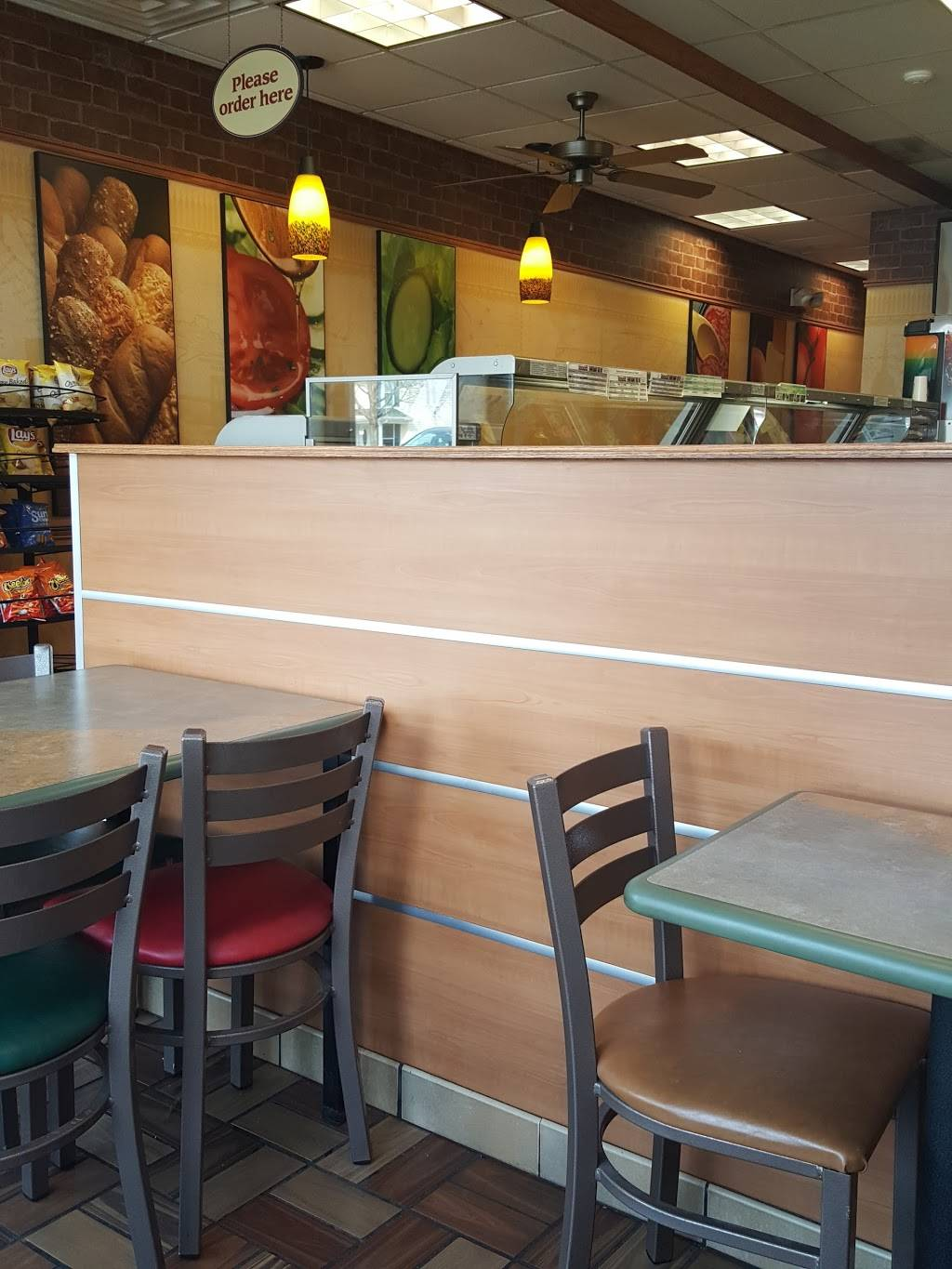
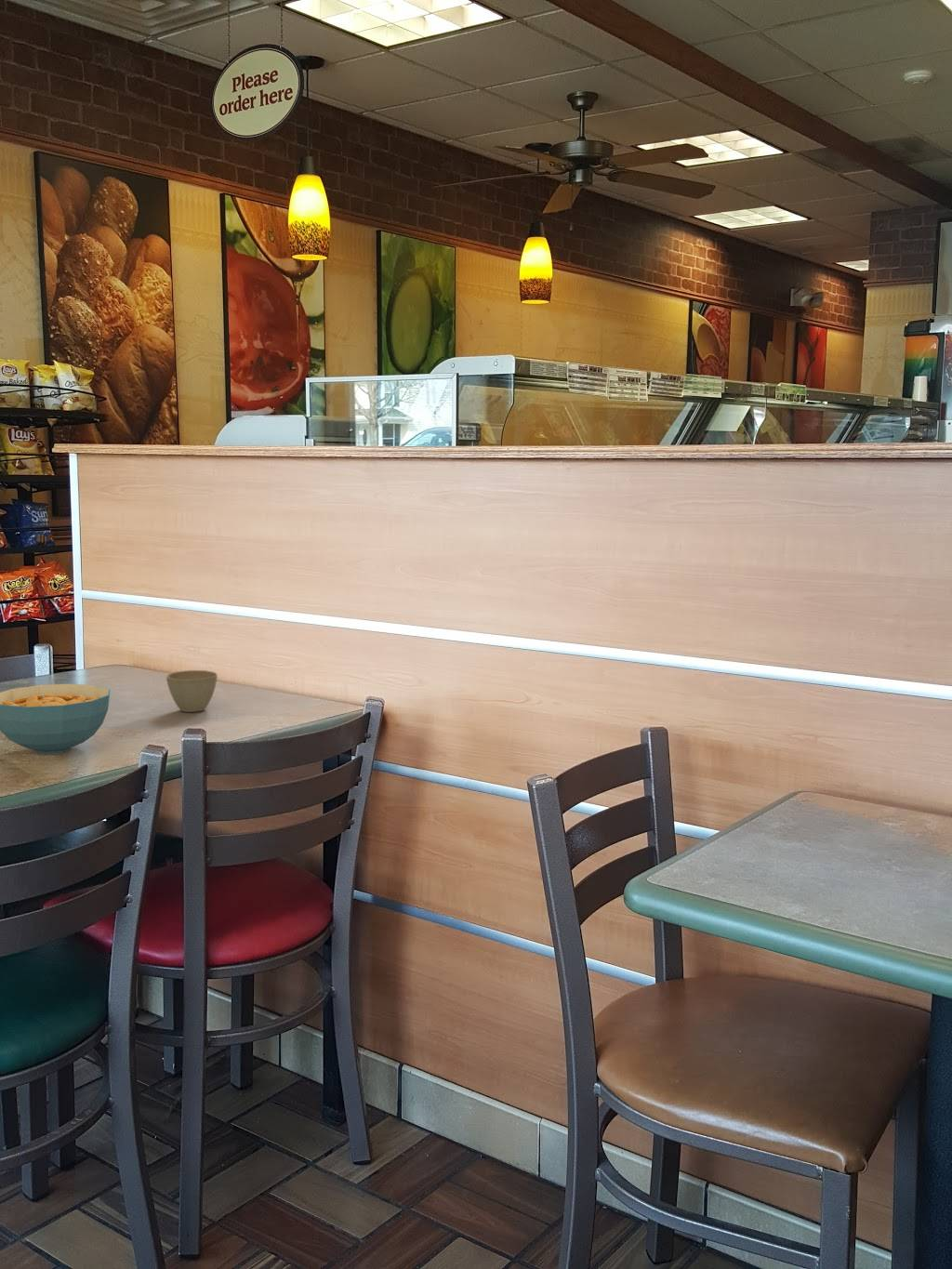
+ flower pot (192, 692)
+ cereal bowl (52, 722)
